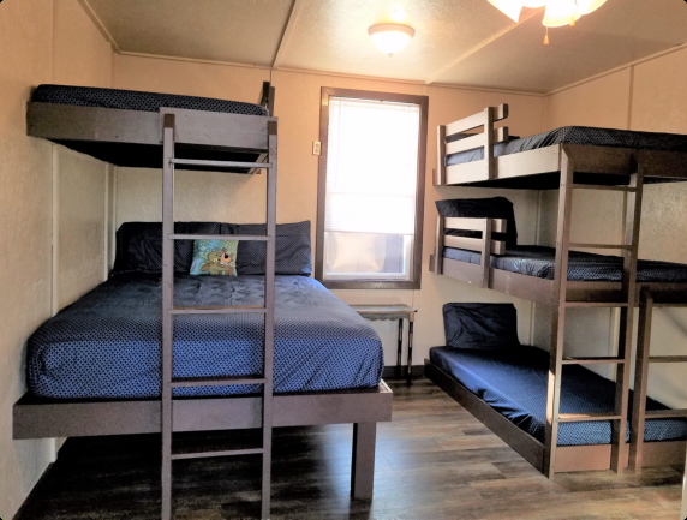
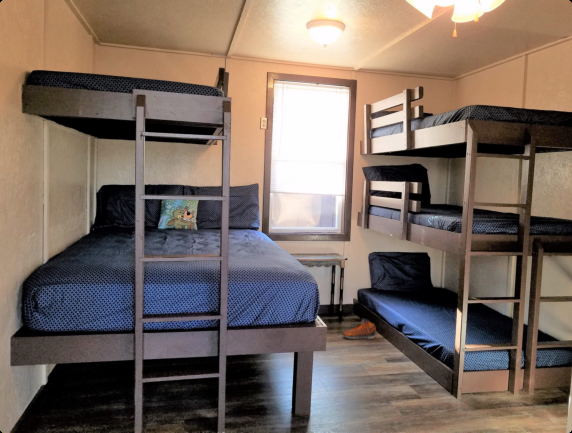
+ sneaker (359, 327)
